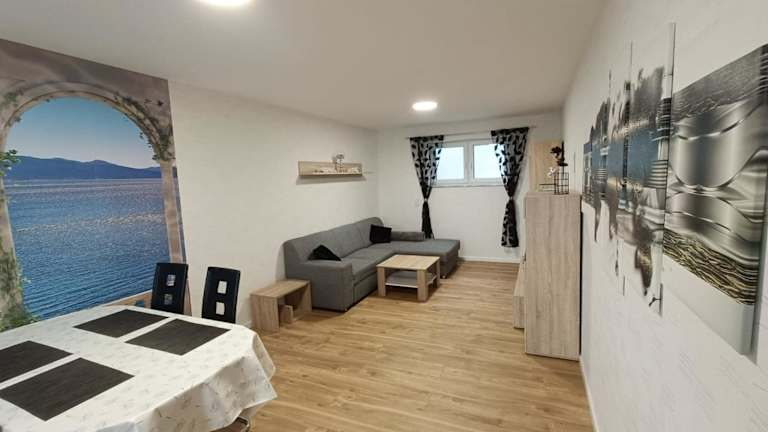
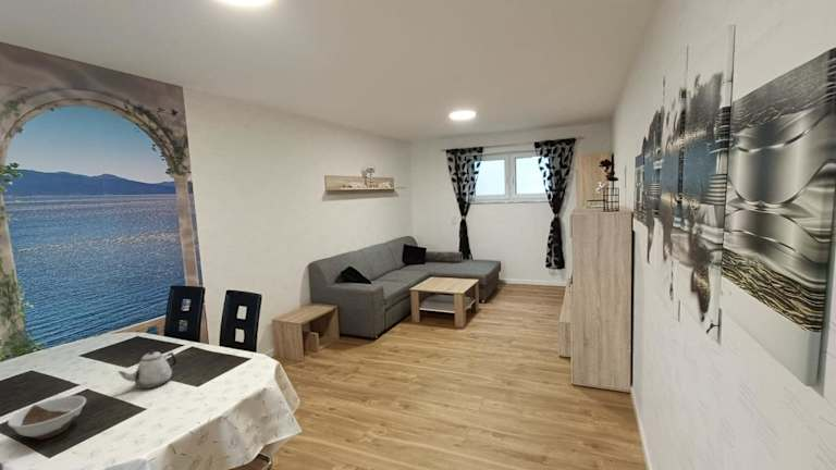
+ bowl (50, 420)
+ teapot (148, 368)
